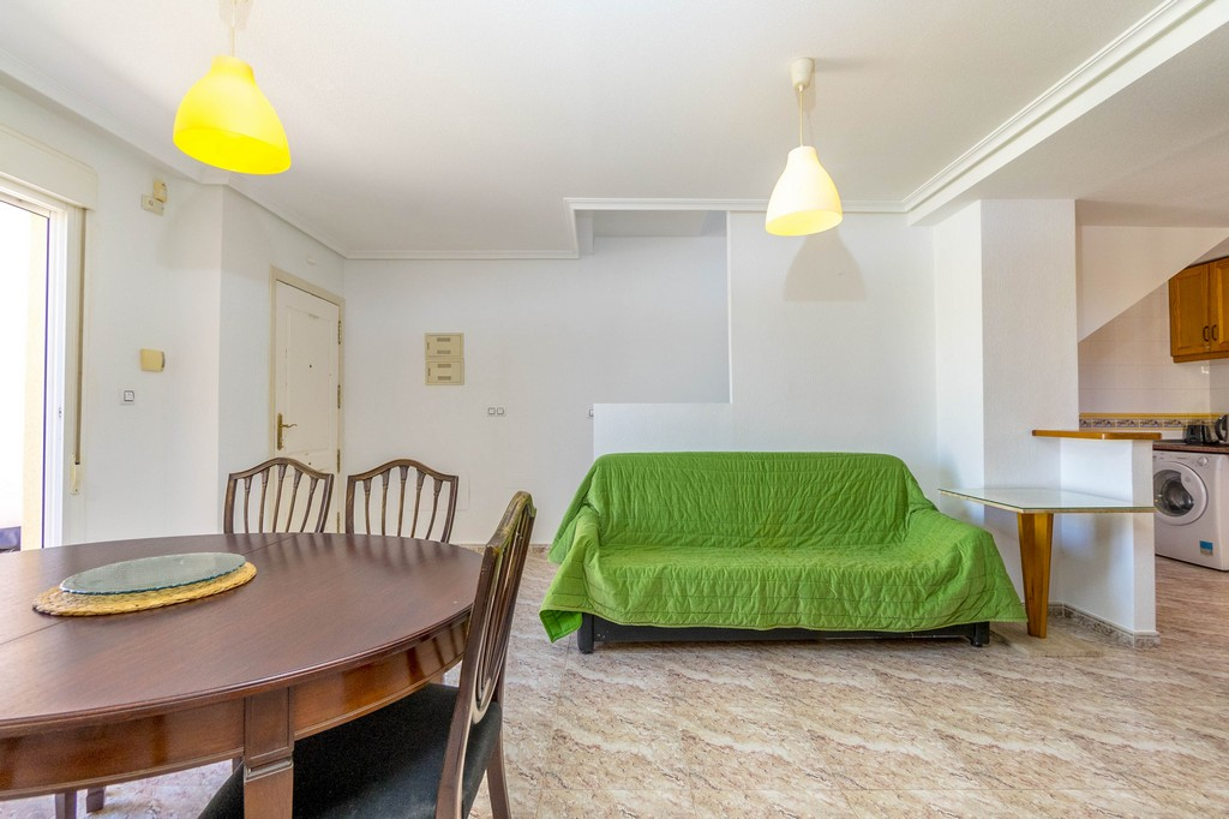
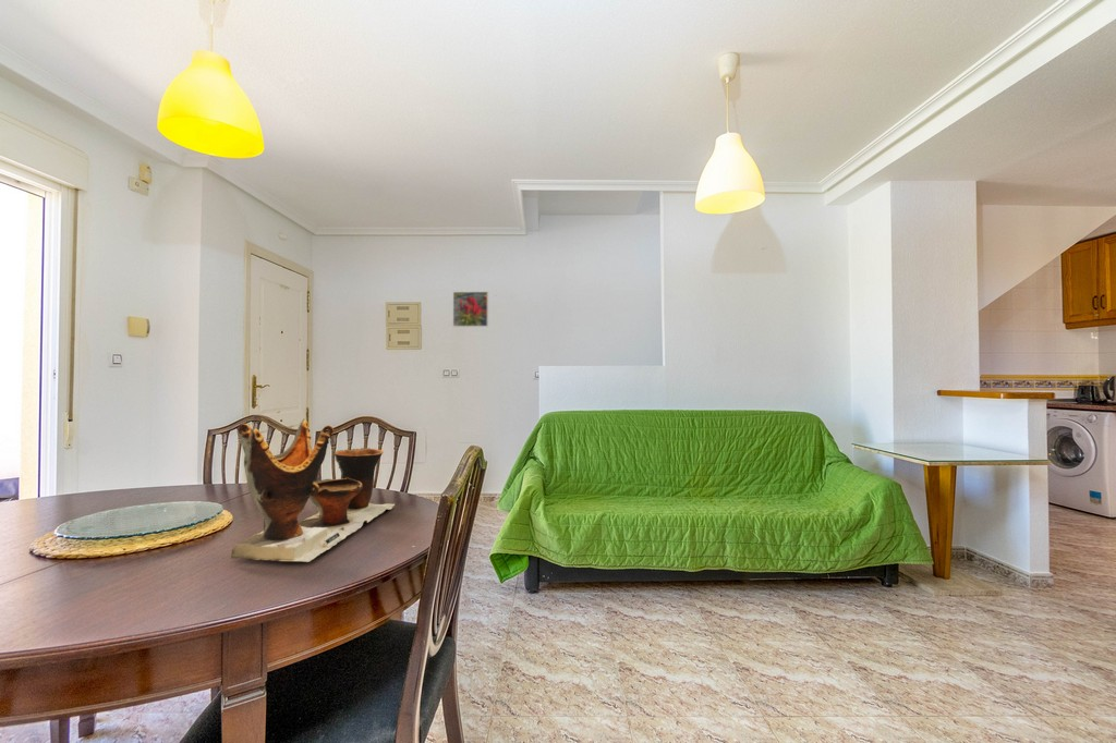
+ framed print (470, 308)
+ pottery (316, 473)
